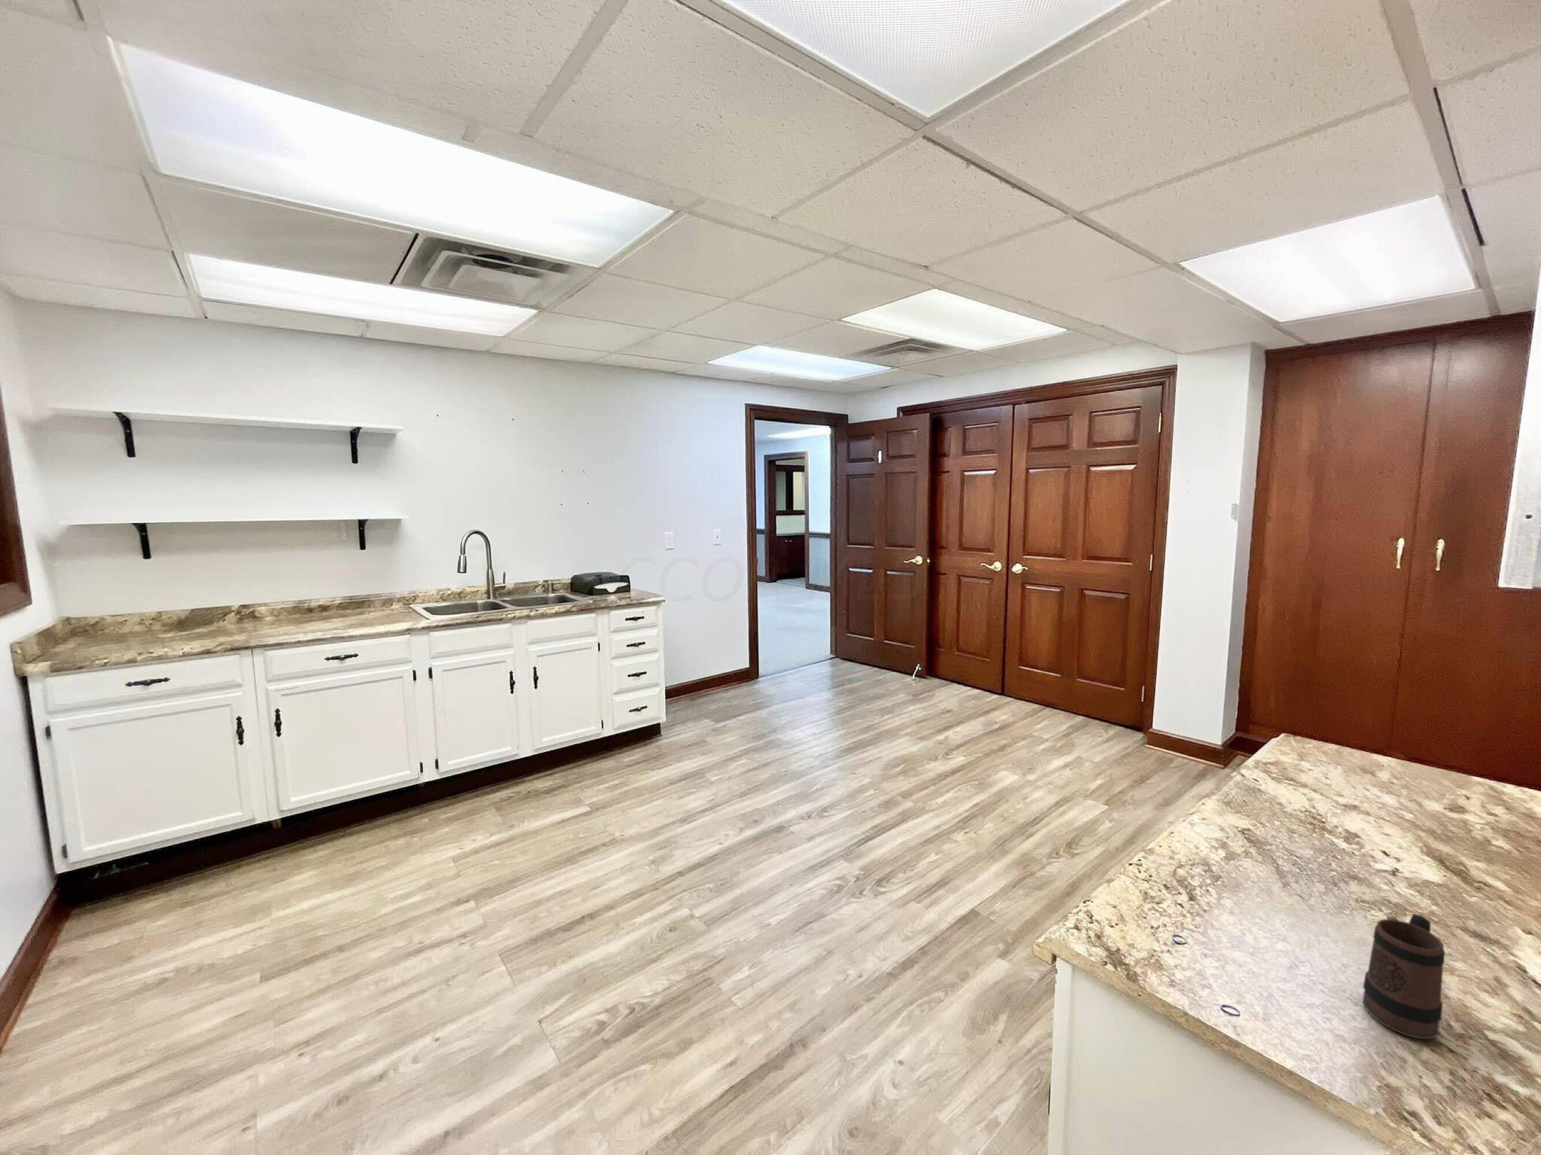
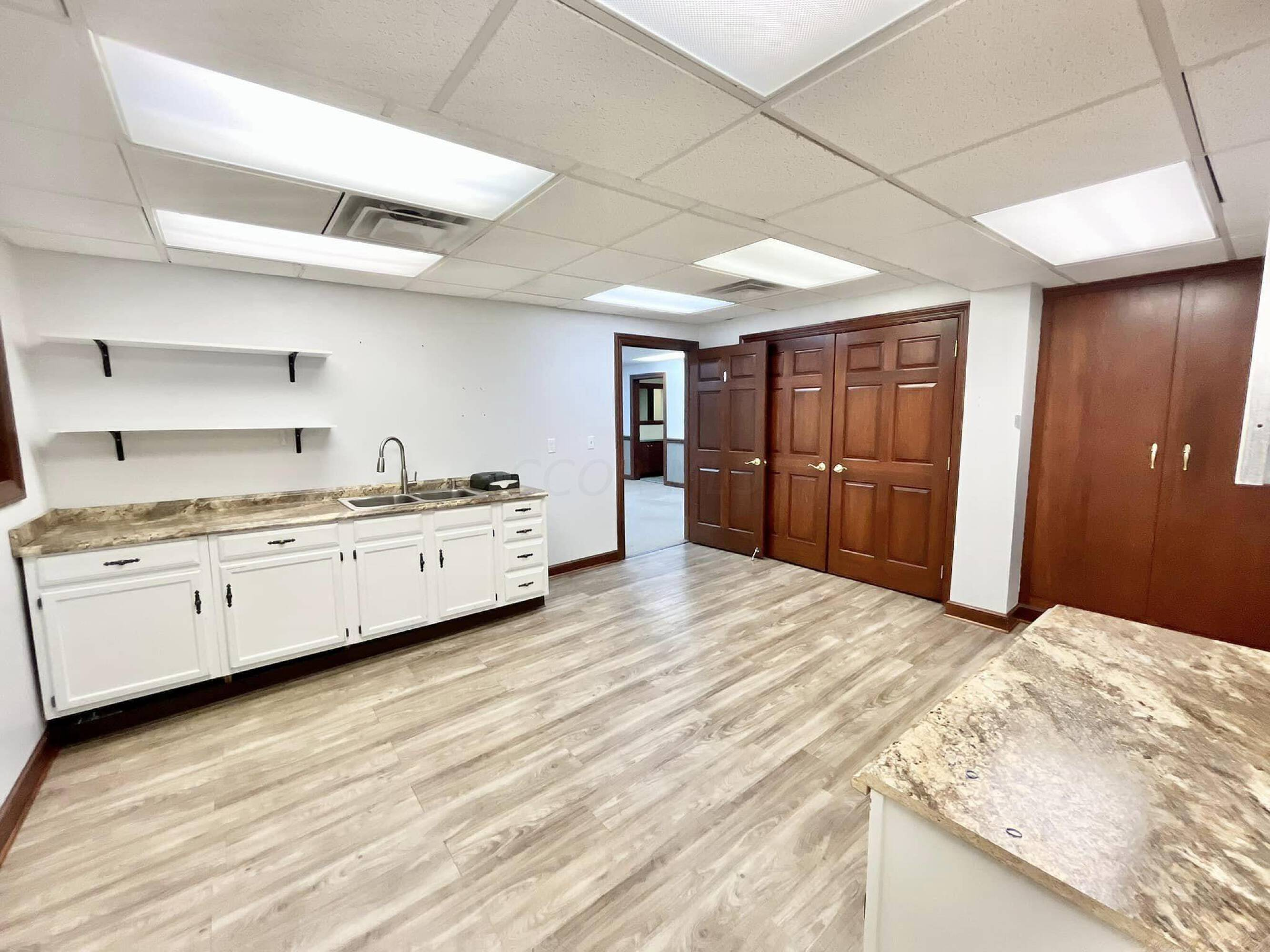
- mug (1408, 971)
